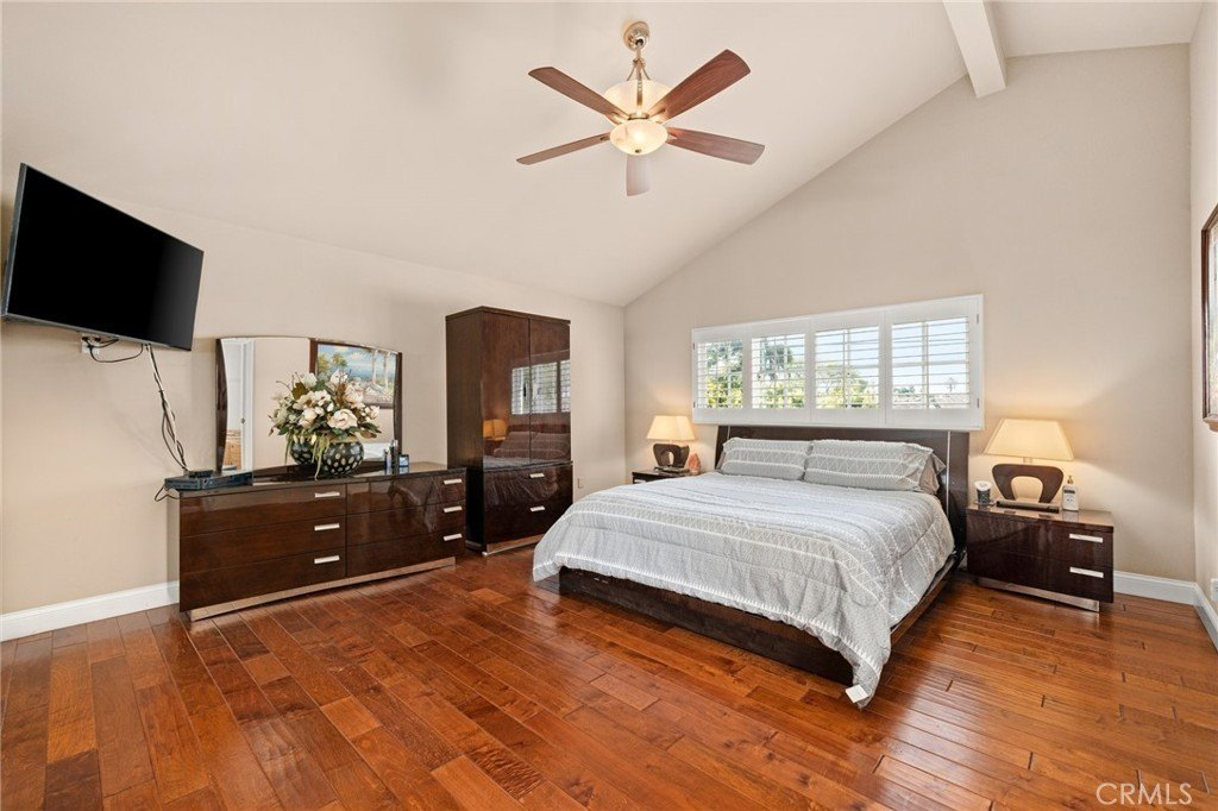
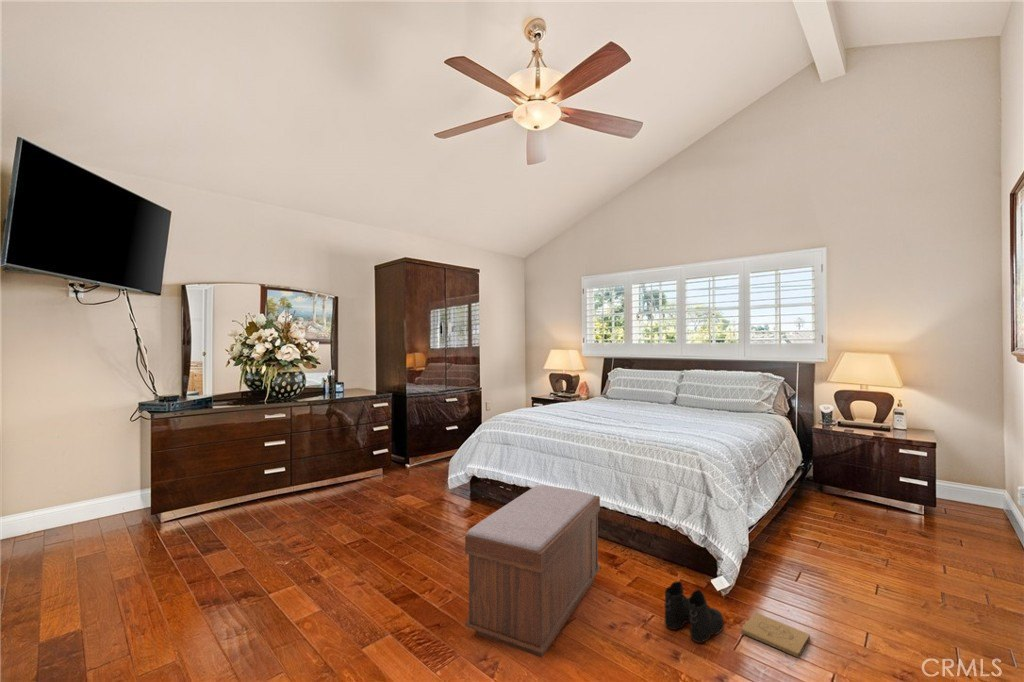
+ bench (539, 556)
+ box (775, 633)
+ boots (693, 604)
